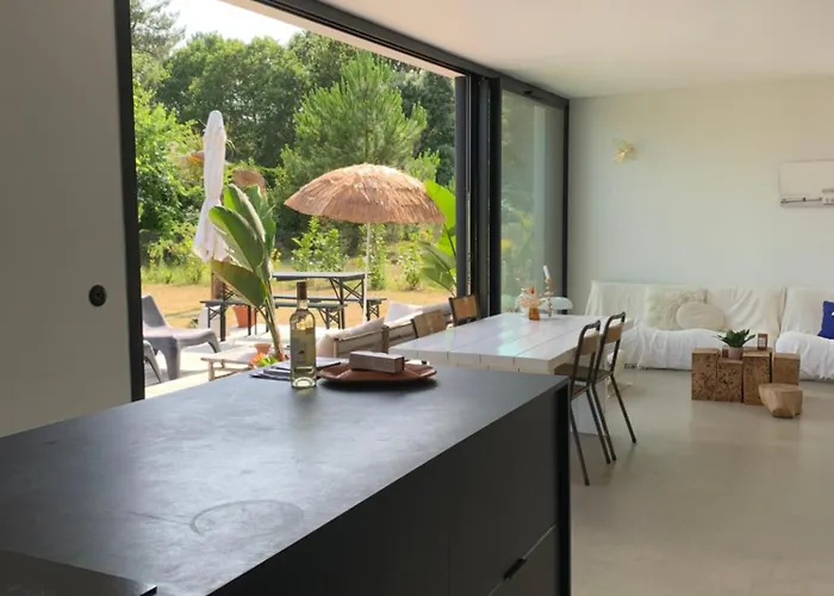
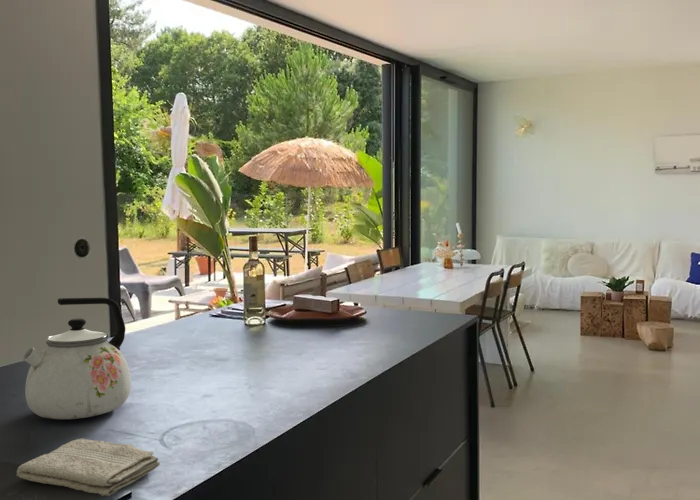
+ kettle (77, 354)
+ washcloth (90, 464)
